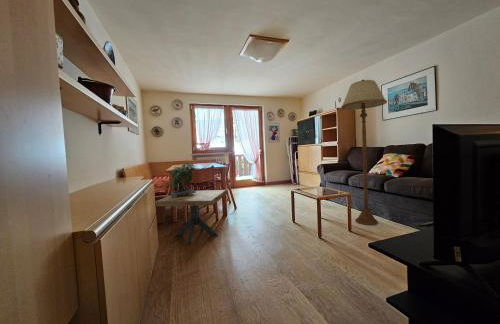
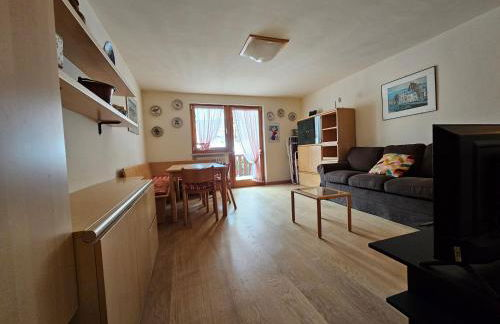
- side table (195, 215)
- floor lamp (364, 151)
- potted plant (183, 178)
